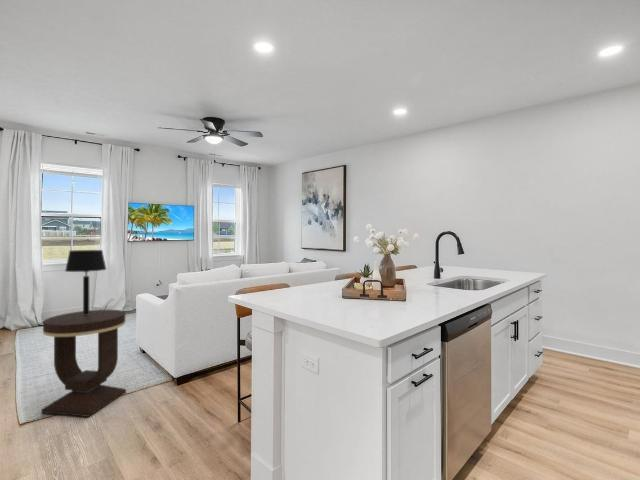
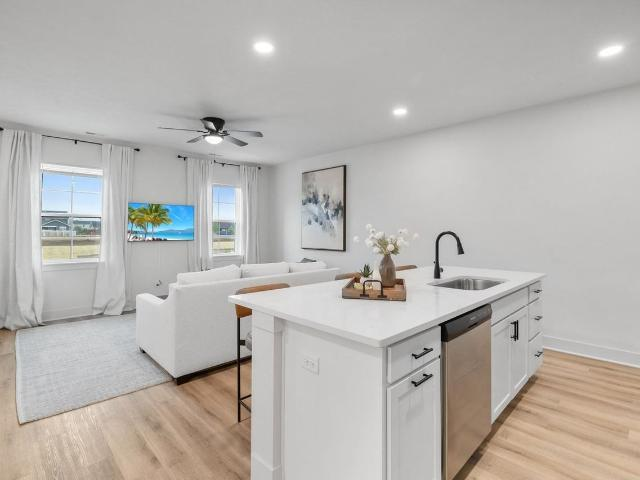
- table lamp (86, 282)
- side table (76, 360)
